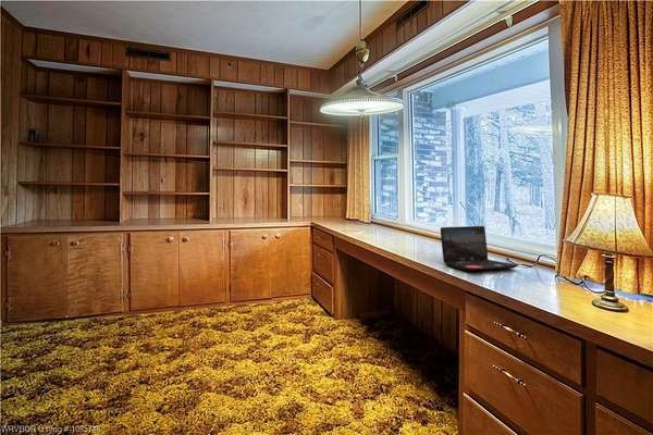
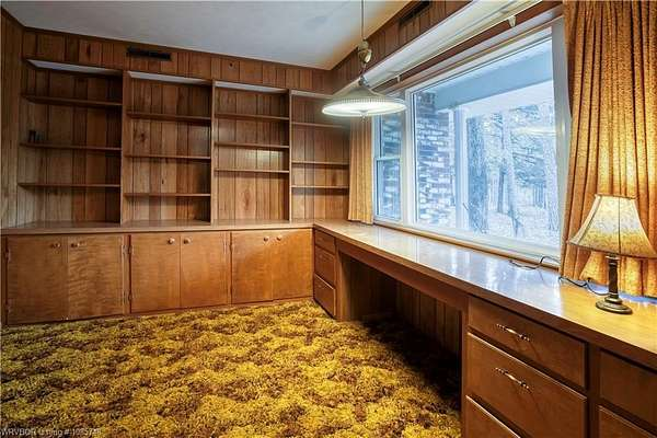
- laptop (478, 247)
